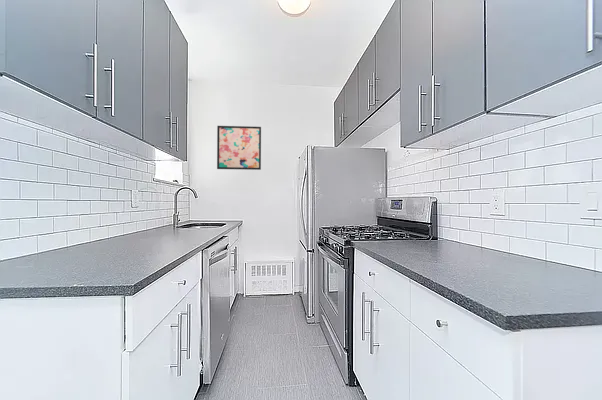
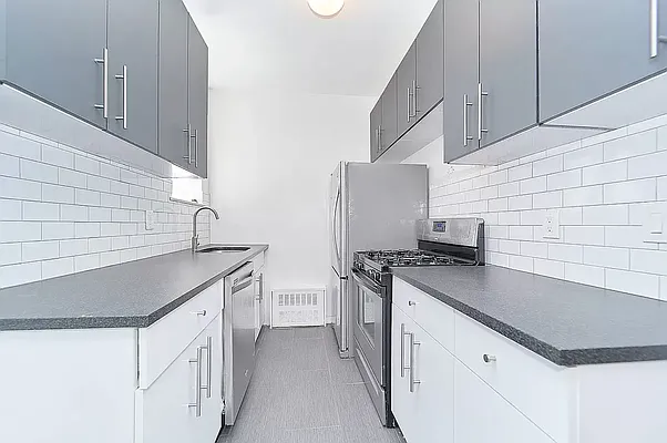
- wall art (239, 147)
